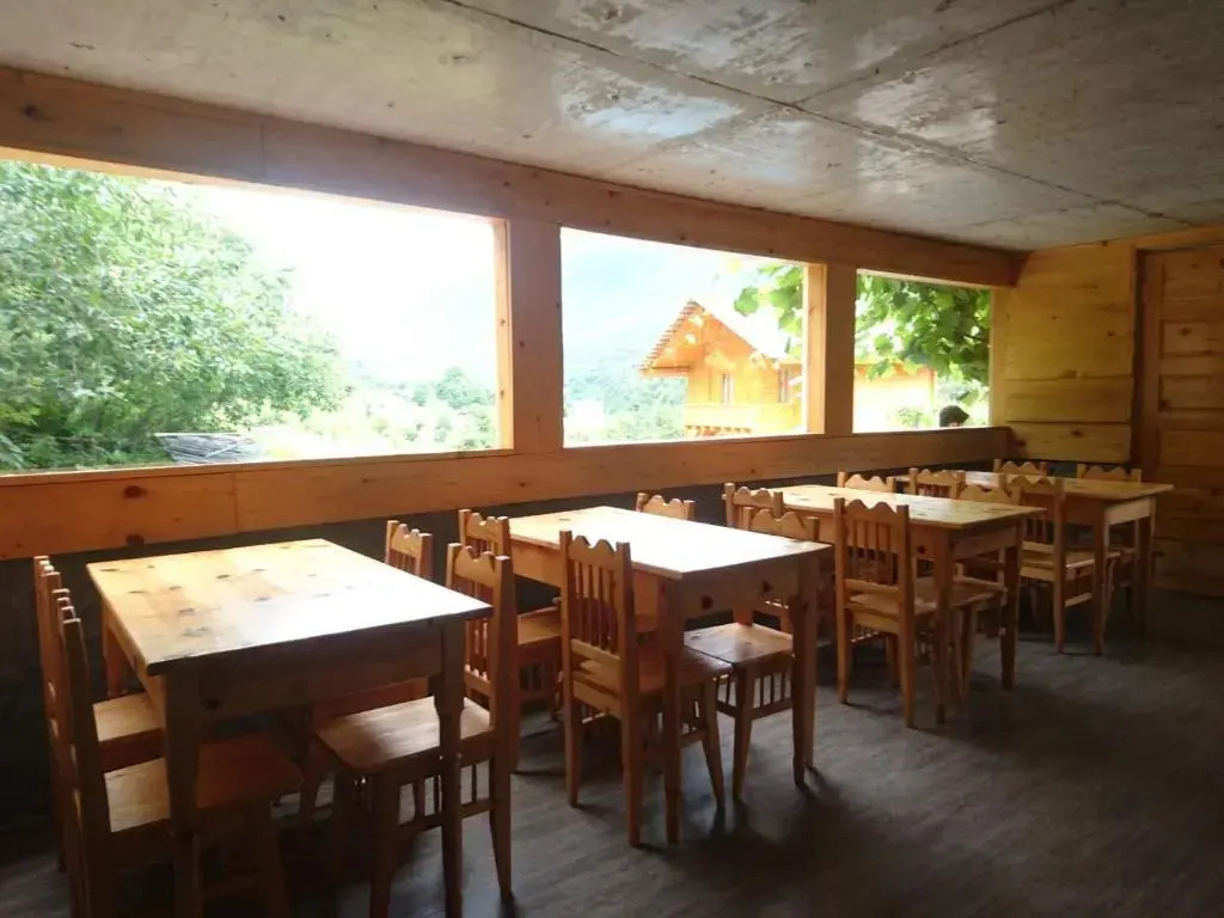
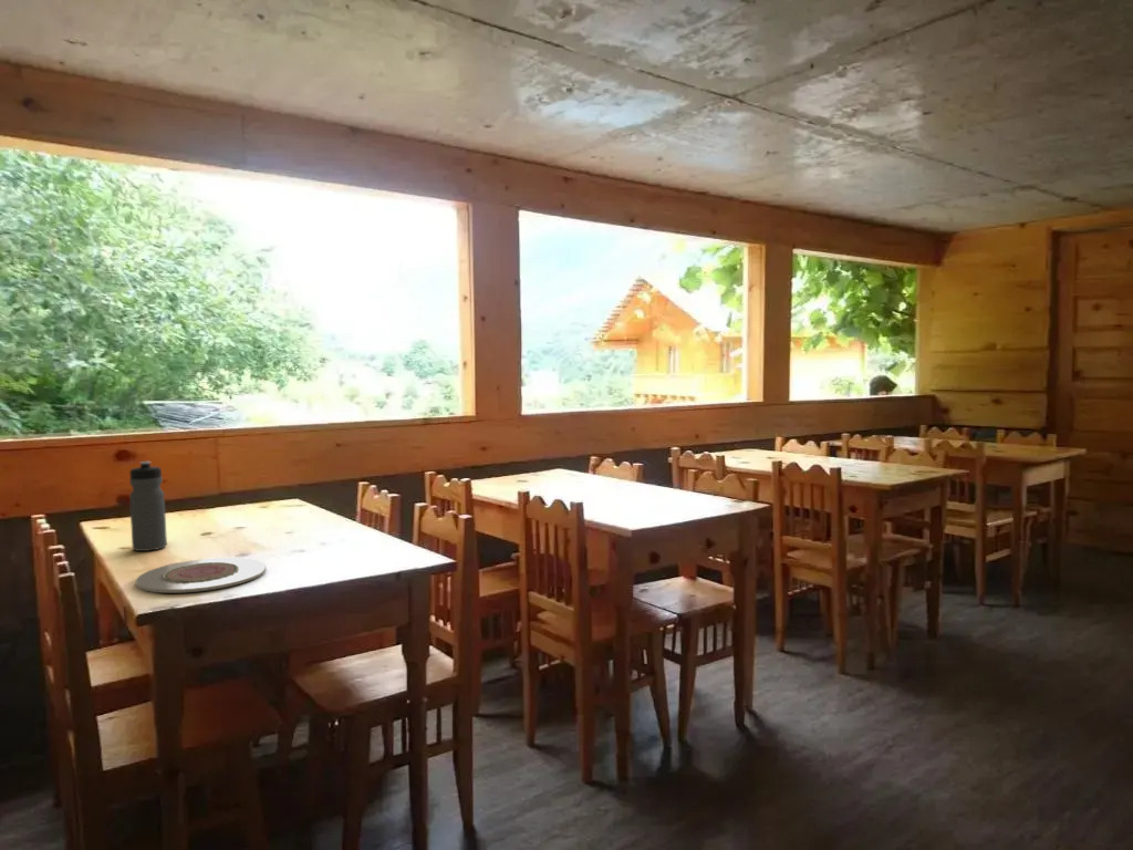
+ water bottle (147, 505)
+ plate (202, 572)
